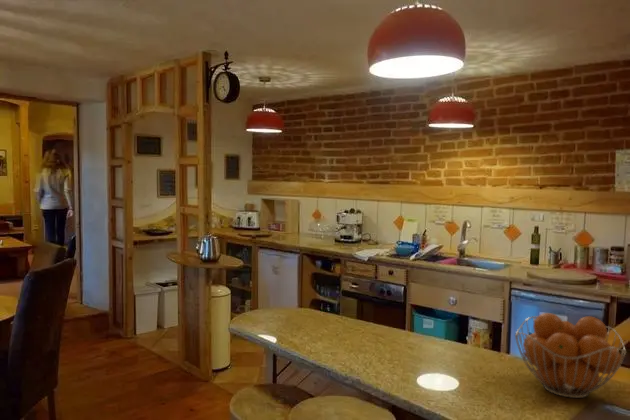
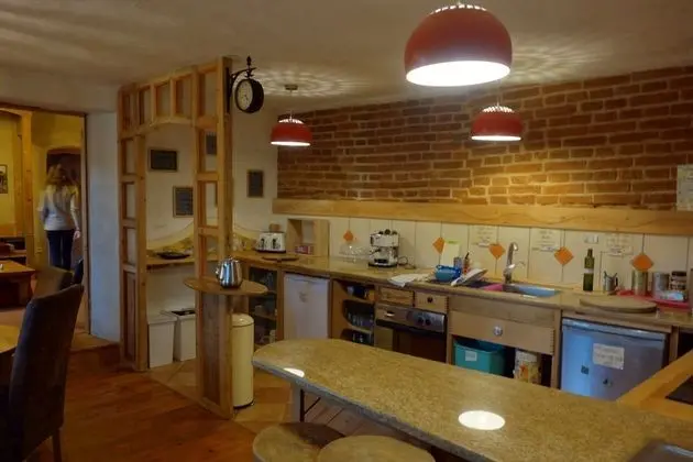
- fruit basket (567, 352)
